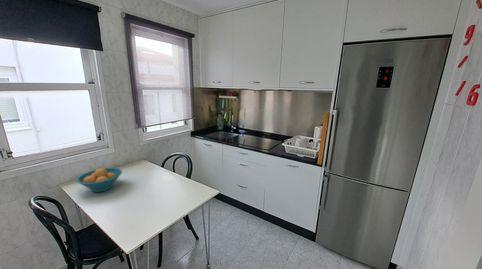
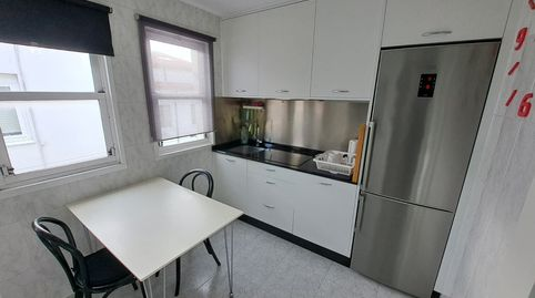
- fruit bowl (101, 178)
